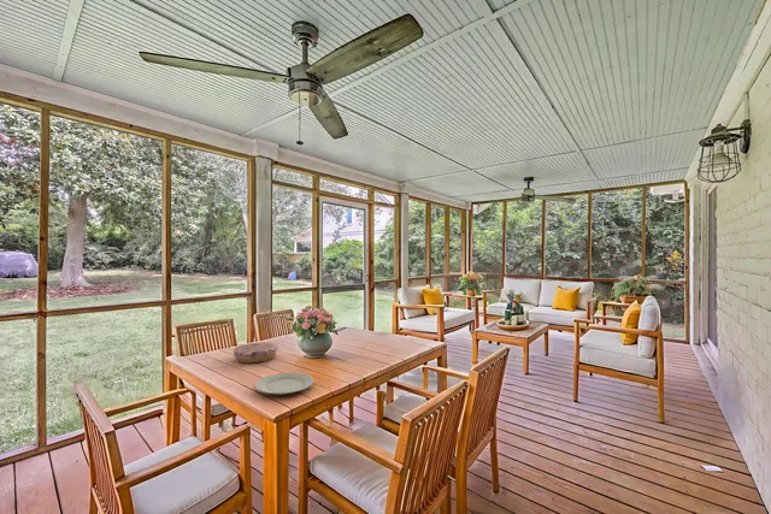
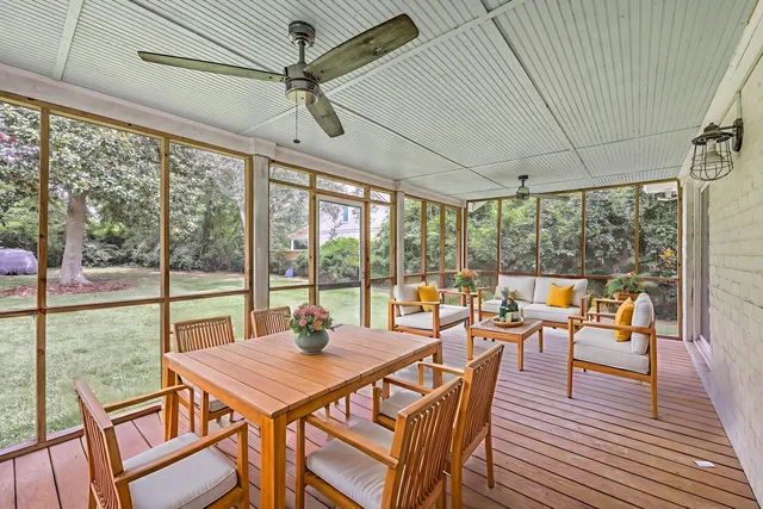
- plate (255, 351)
- chinaware (284, 384)
